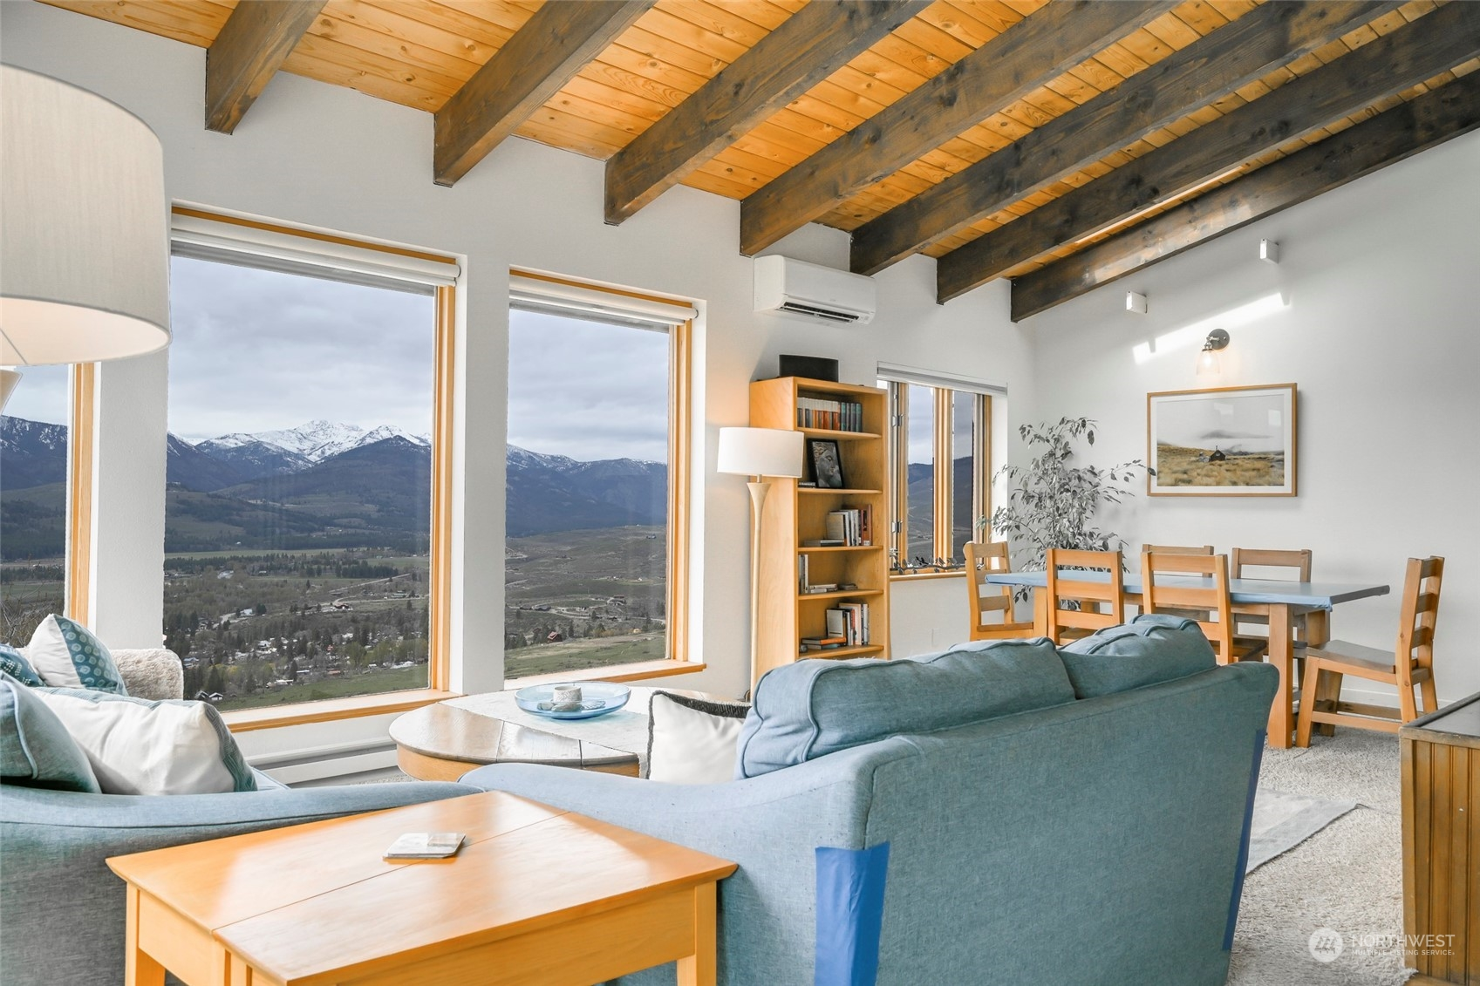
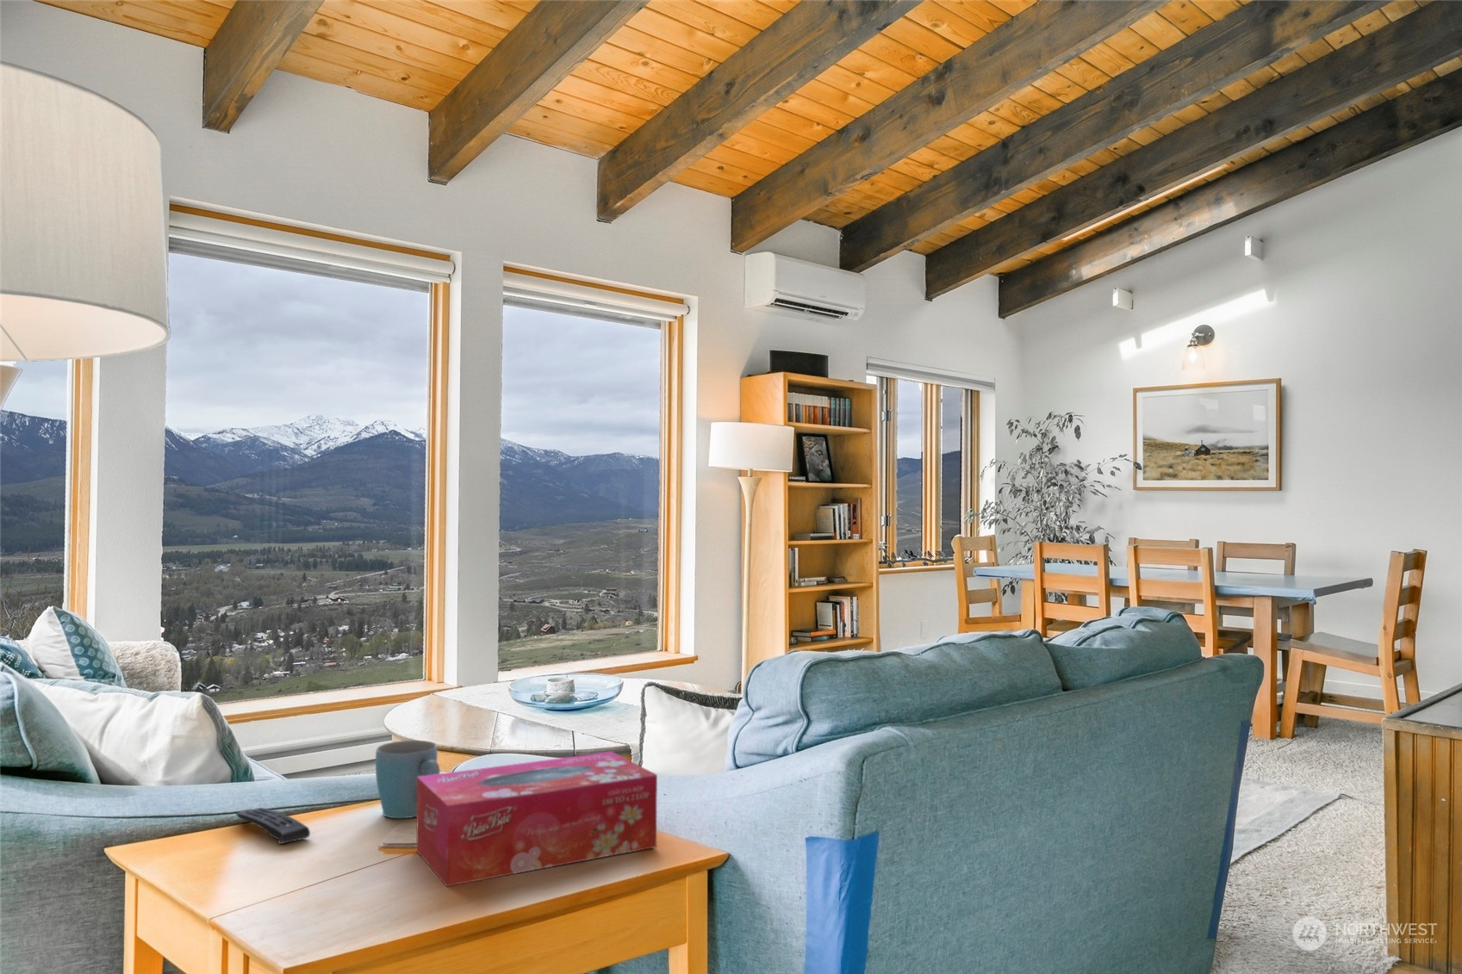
+ mug (413, 782)
+ tissue box (537, 812)
+ remote control (268, 822)
